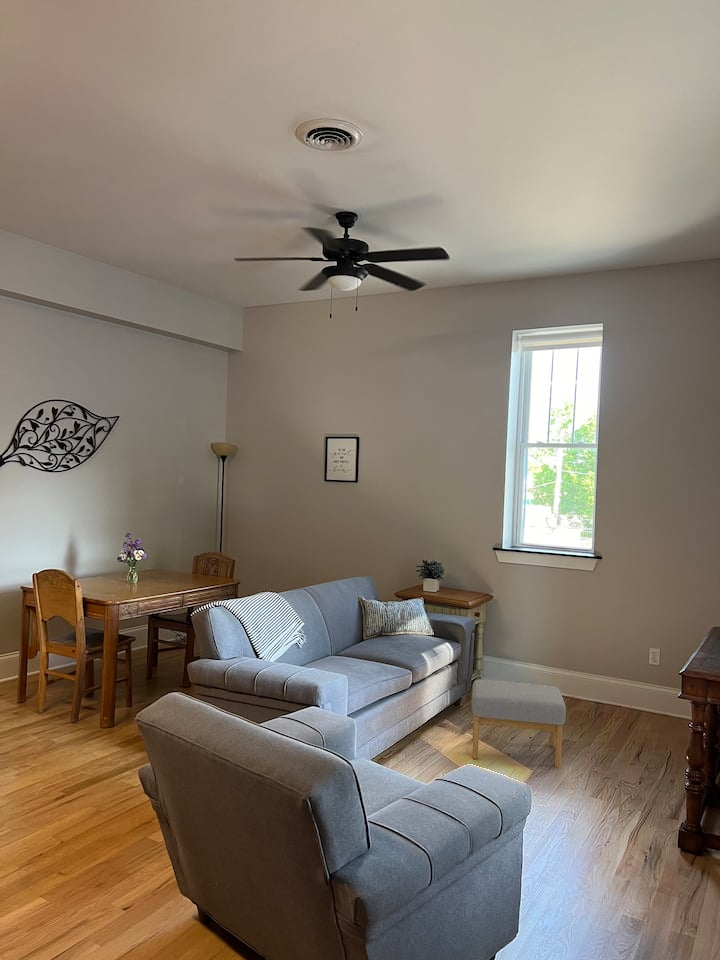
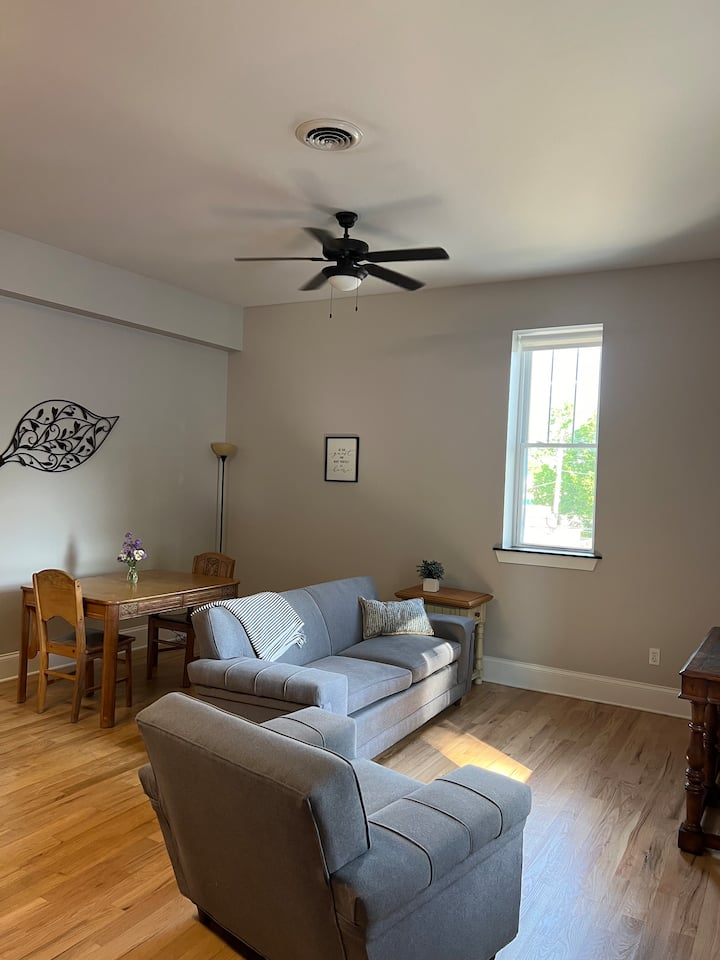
- footstool (516, 720)
